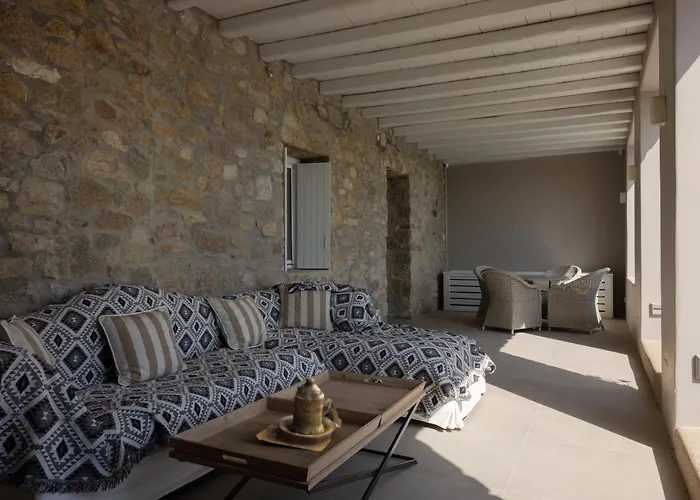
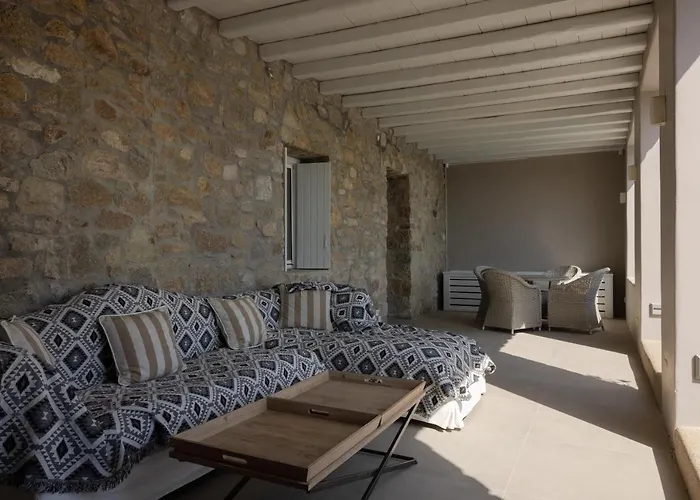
- teapot (301, 407)
